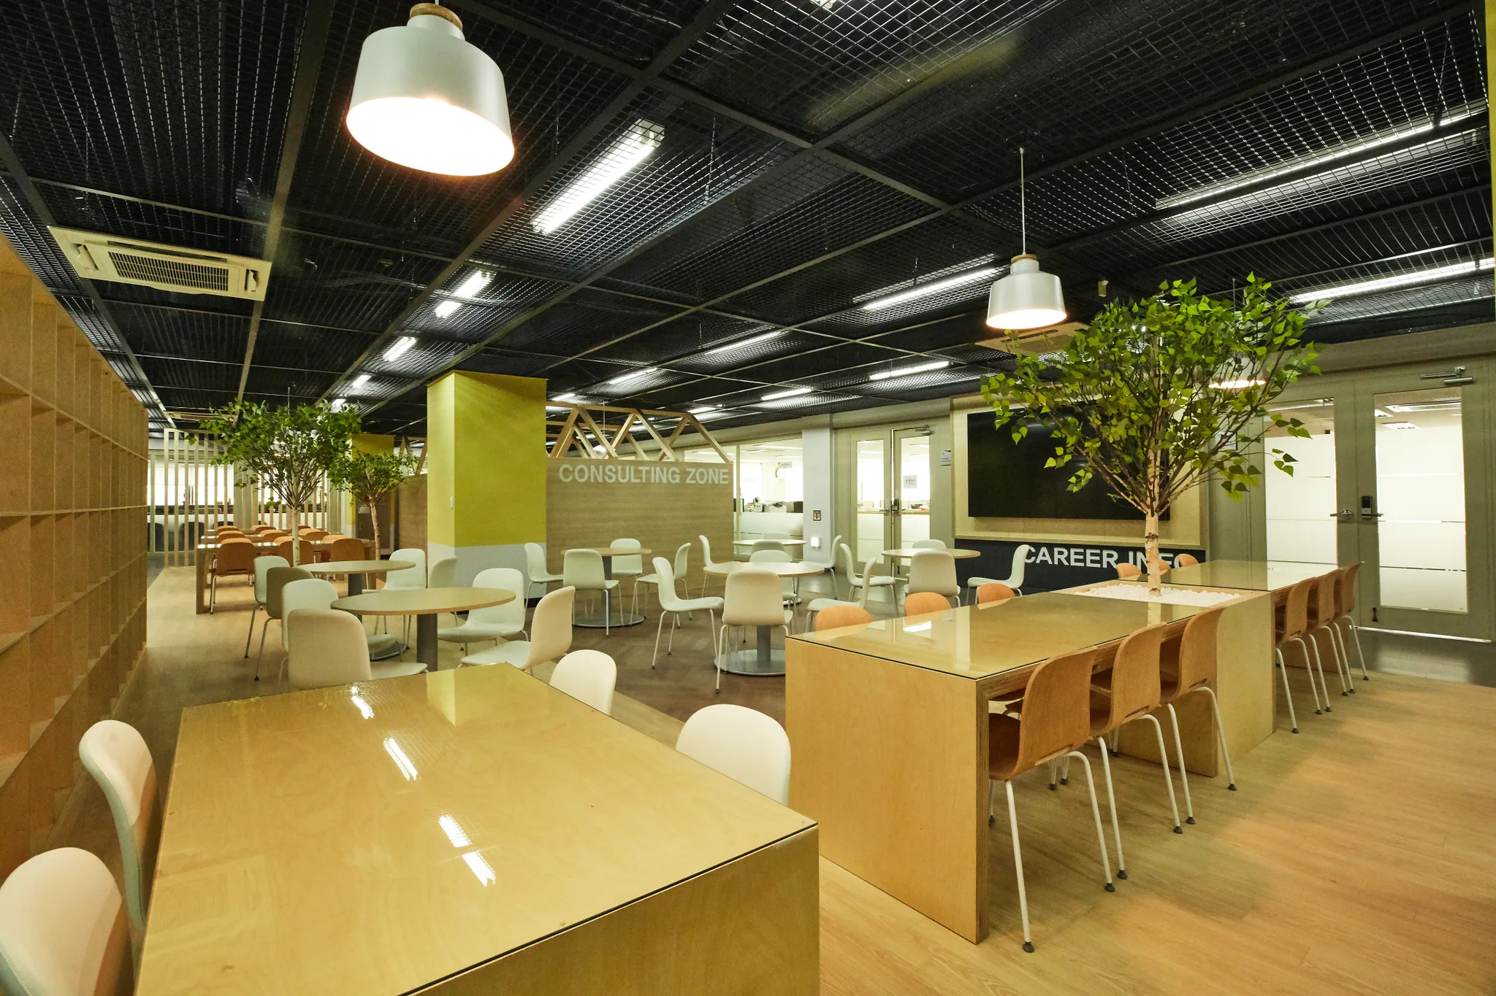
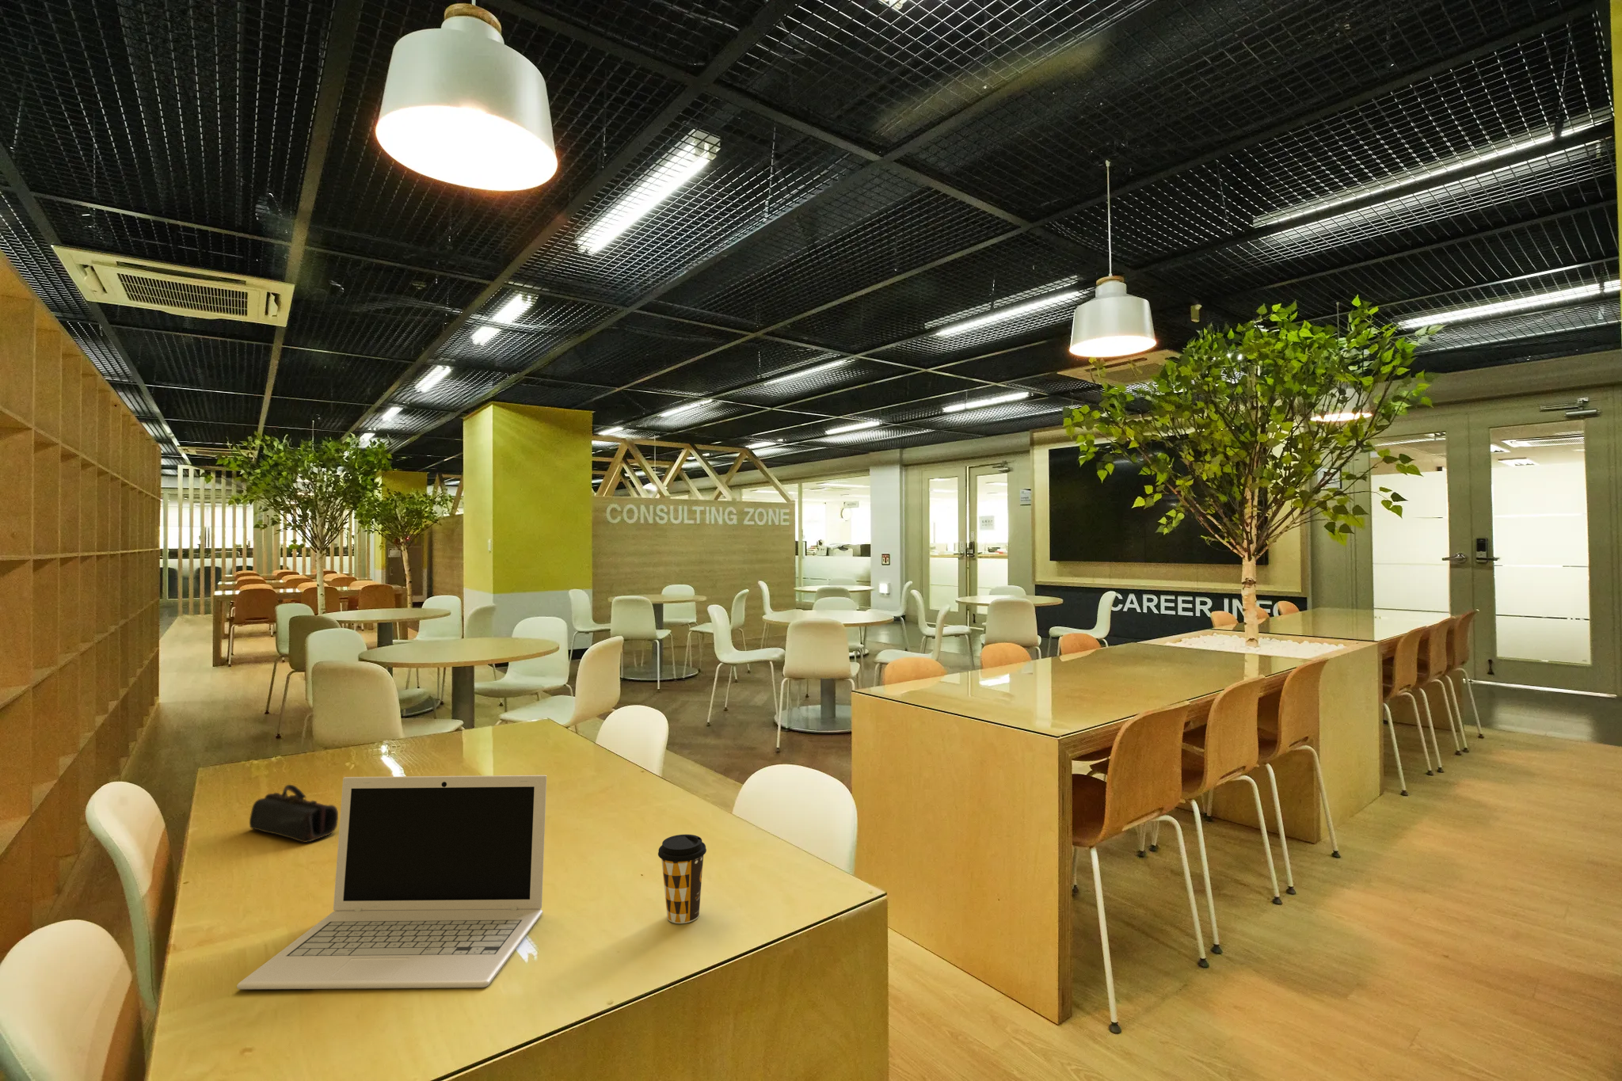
+ pencil case (294, 808)
+ laptop (408, 871)
+ coffee cup (681, 878)
